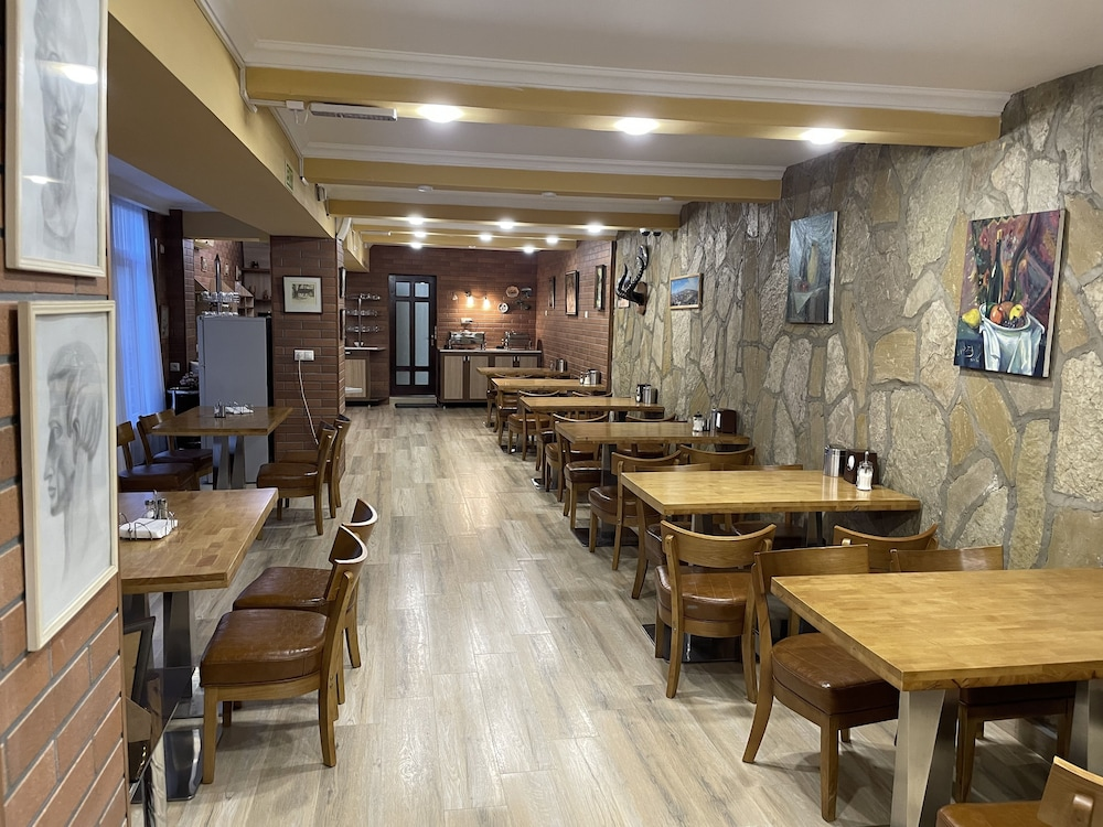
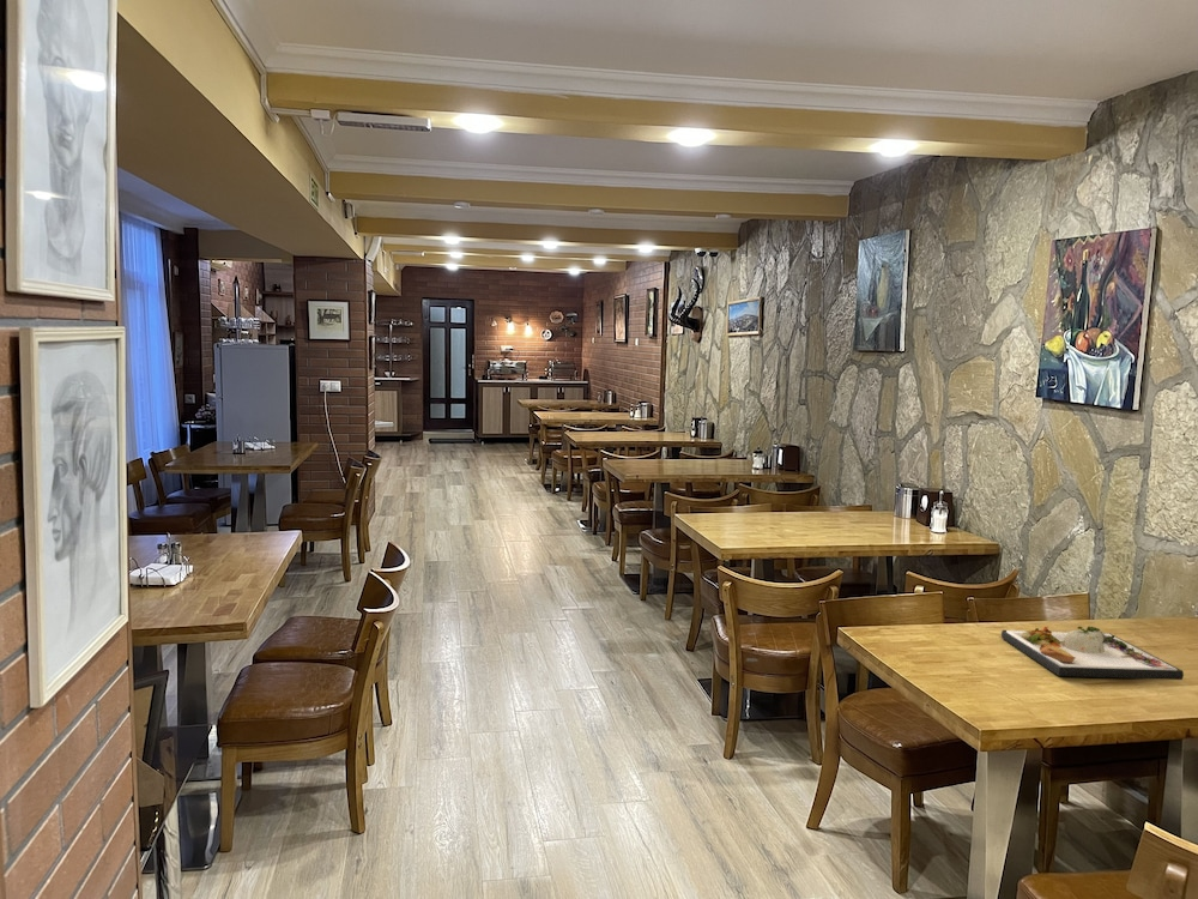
+ dinner plate (1087, 644)
